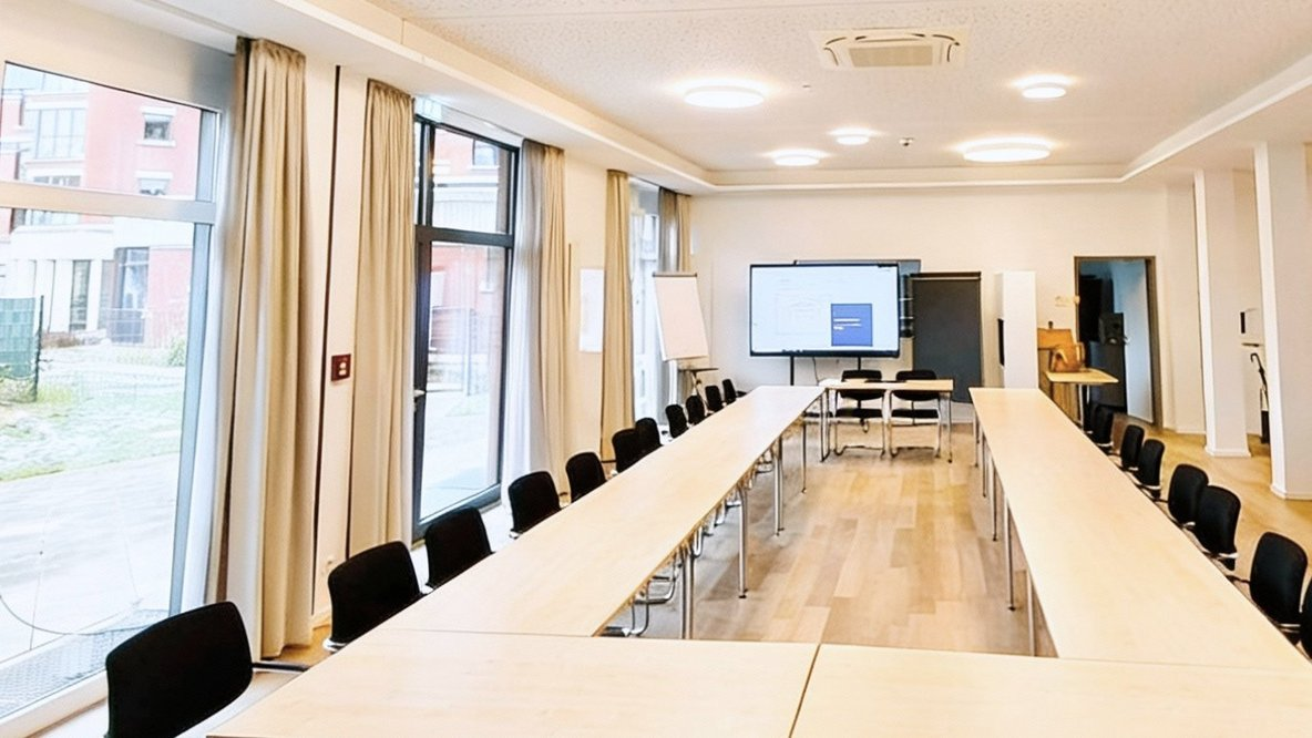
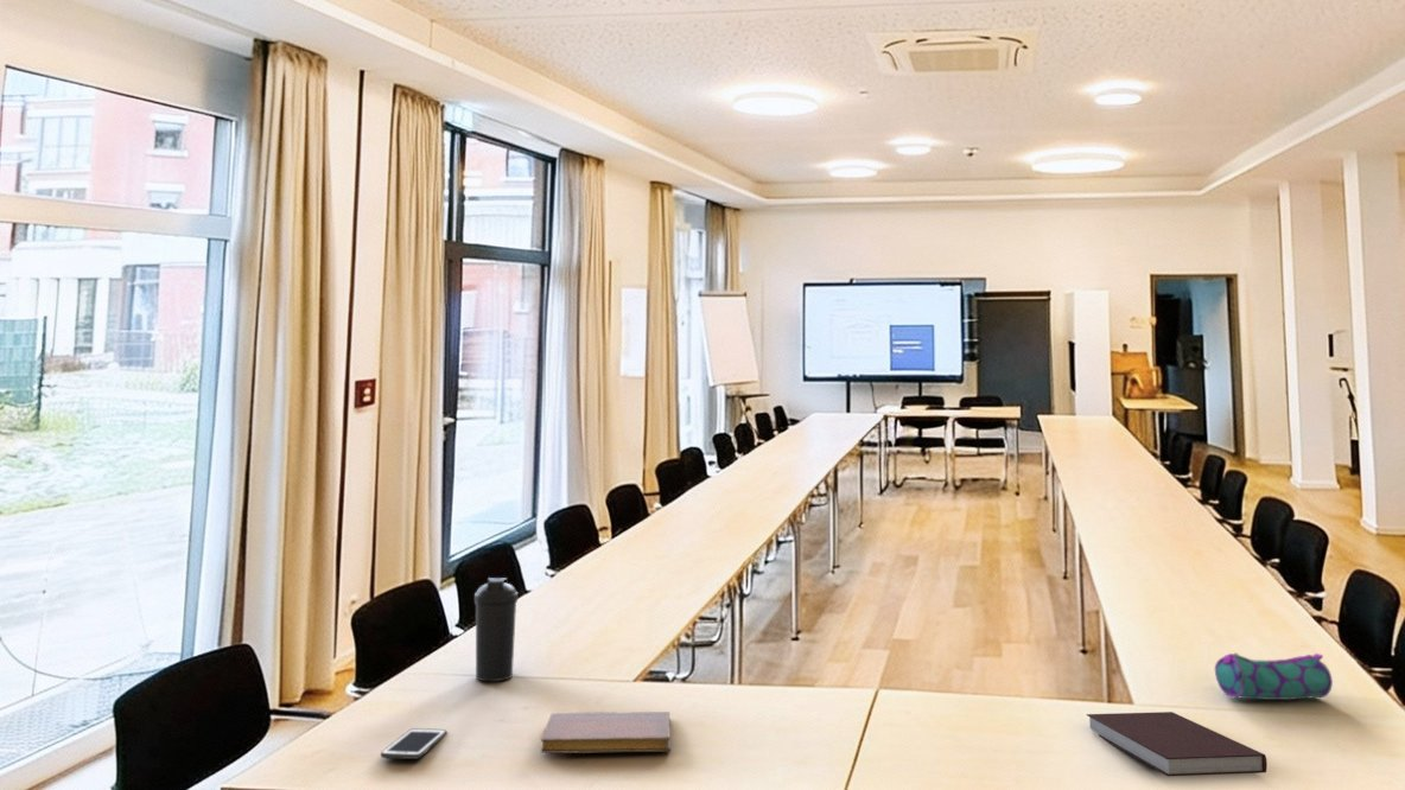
+ pencil case (1272, 675)
+ cell phone (414, 743)
+ water bottle (495, 627)
+ notebook (1170, 741)
+ notebook (608, 731)
